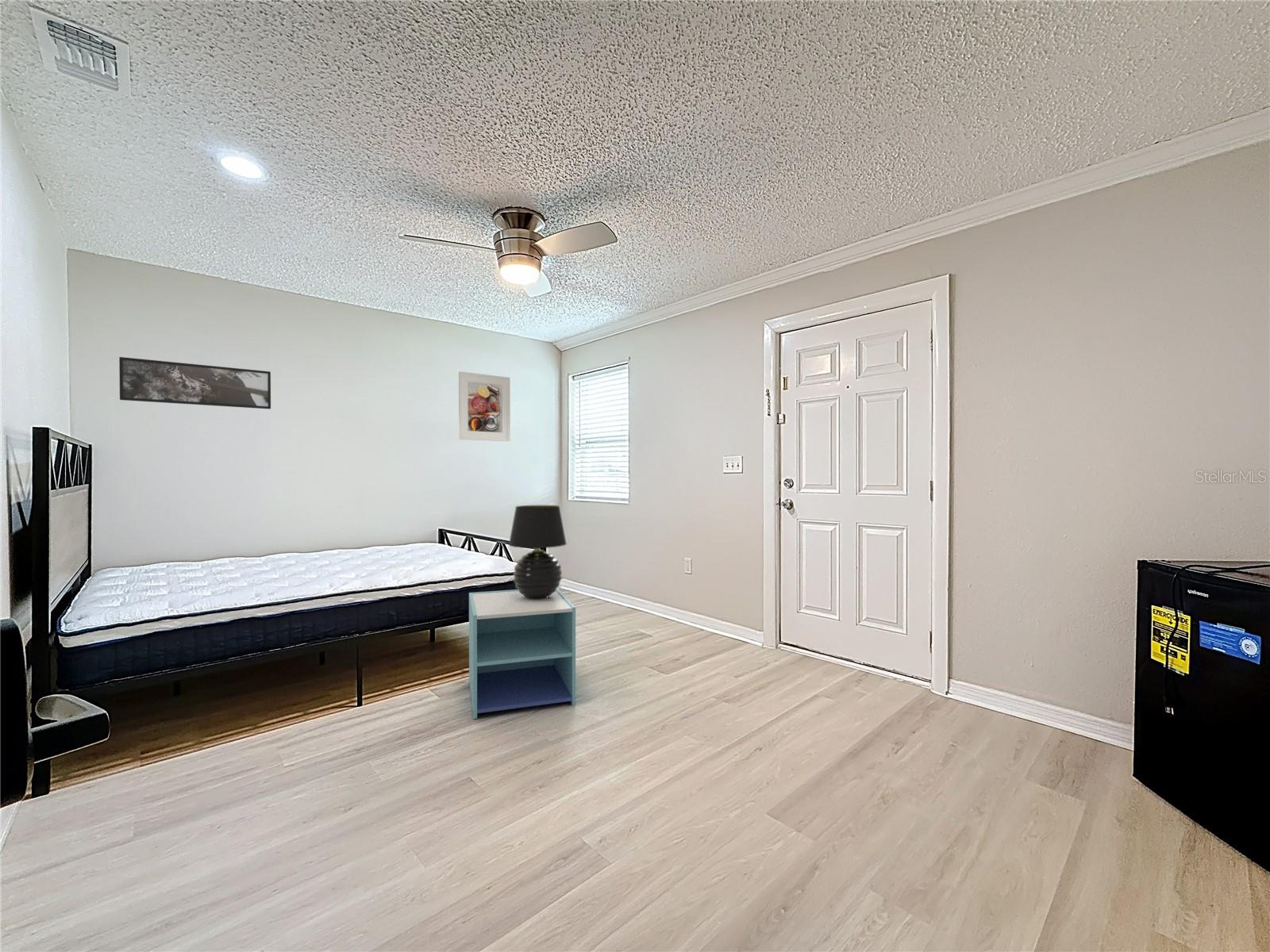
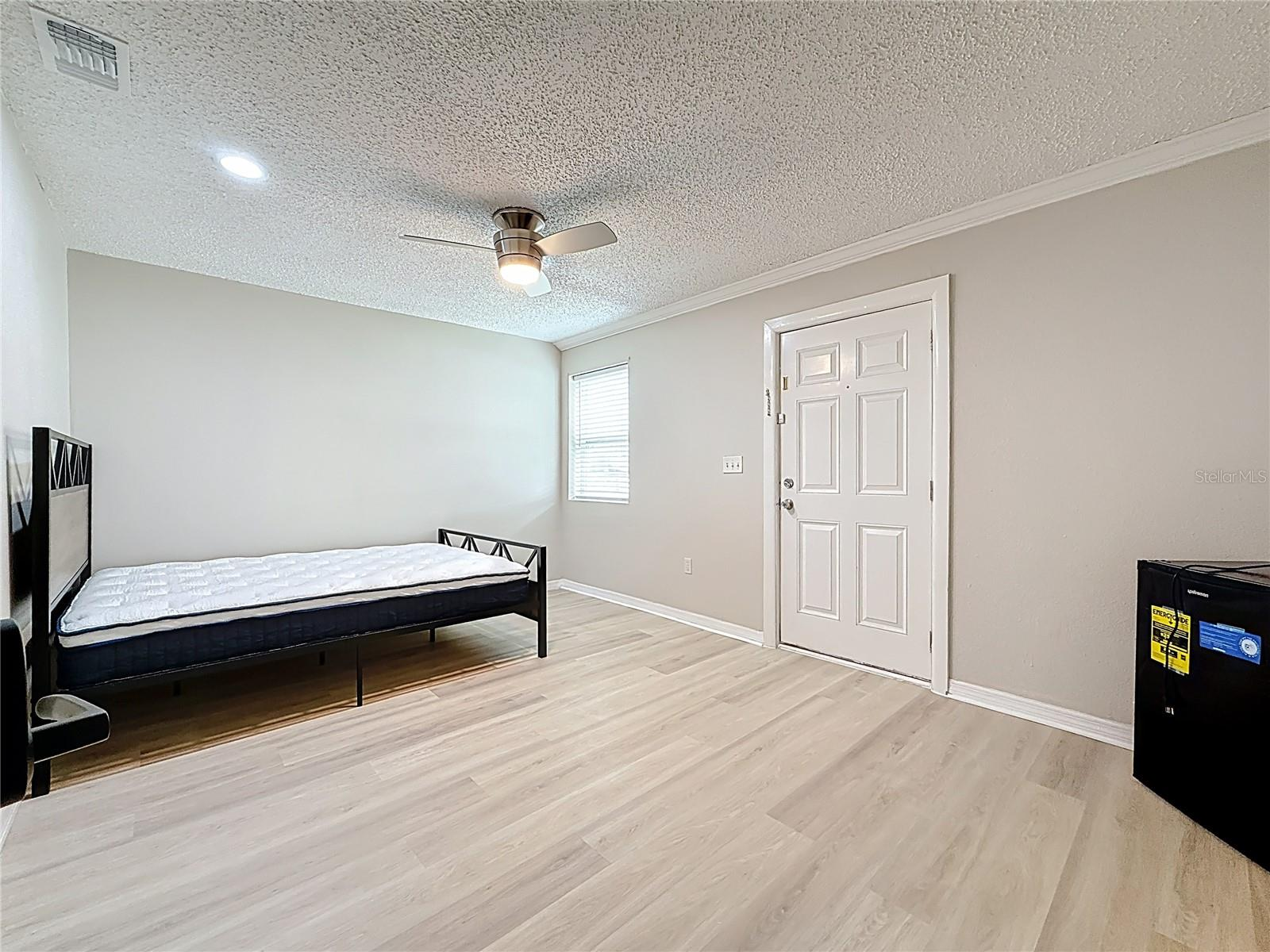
- table lamp (537, 551)
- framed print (200, 385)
- nightstand (519, 646)
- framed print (485, 407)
